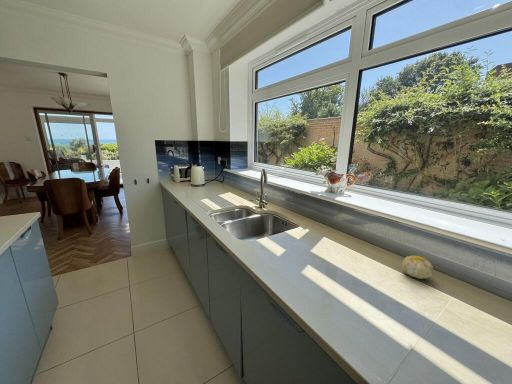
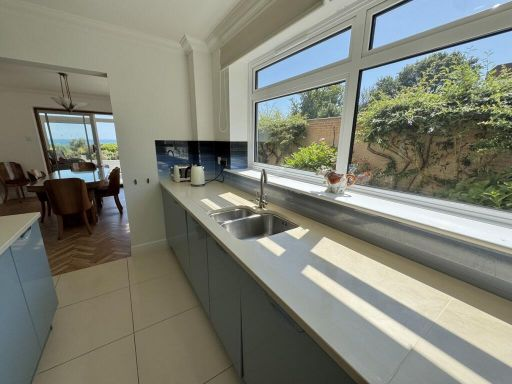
- fruit (417, 266)
